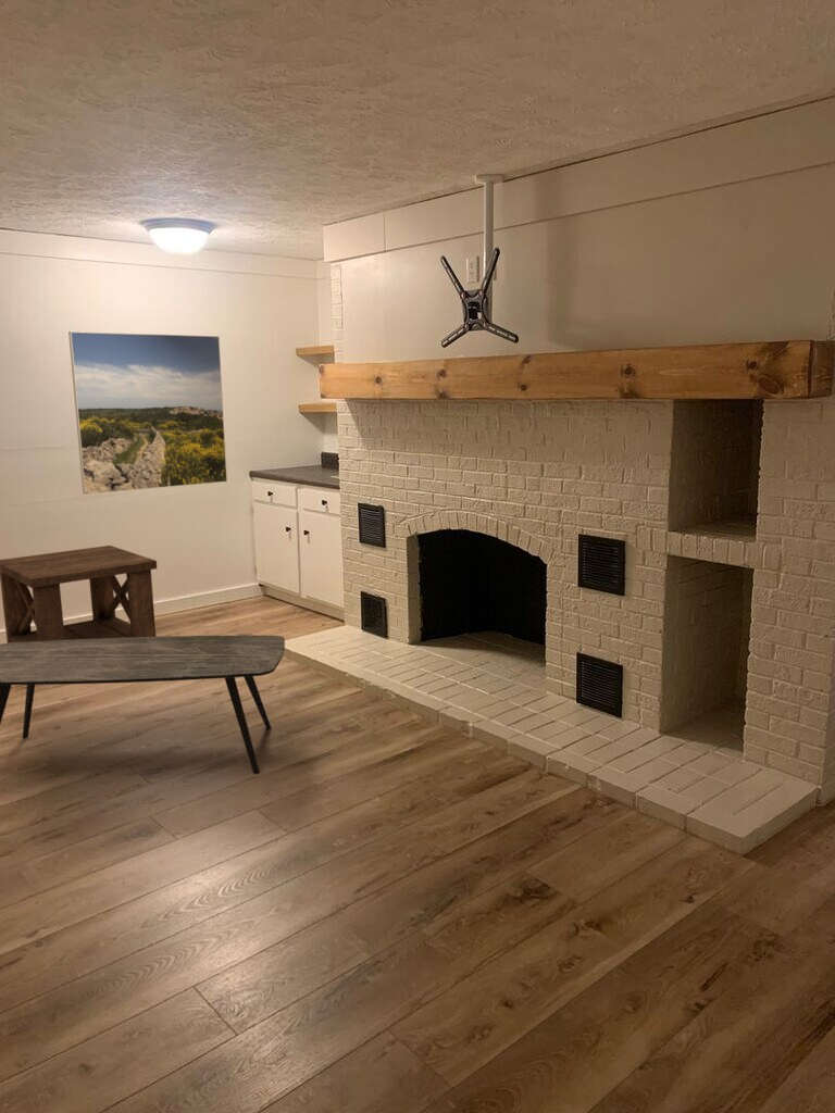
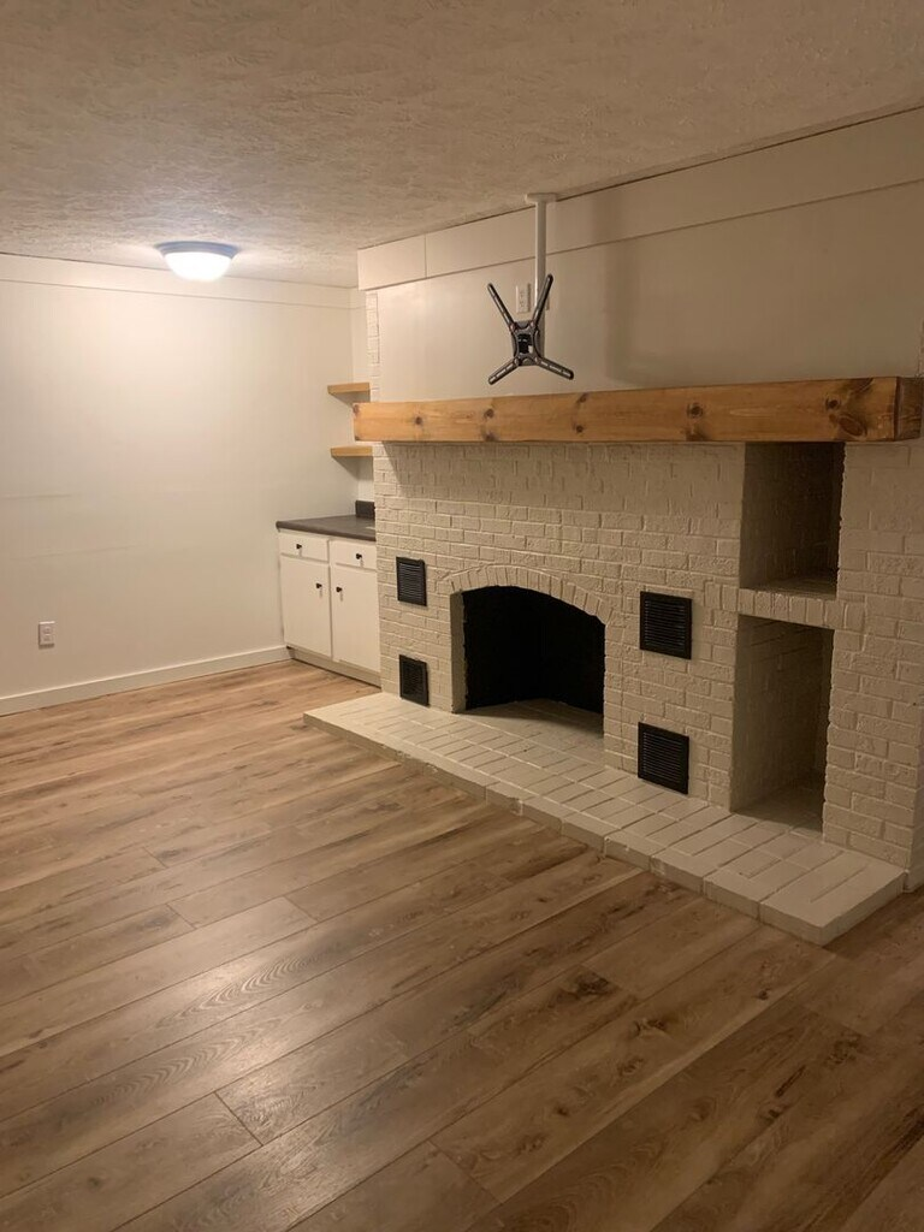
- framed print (153, 412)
- coffee table (130, 681)
- side table (91, 604)
